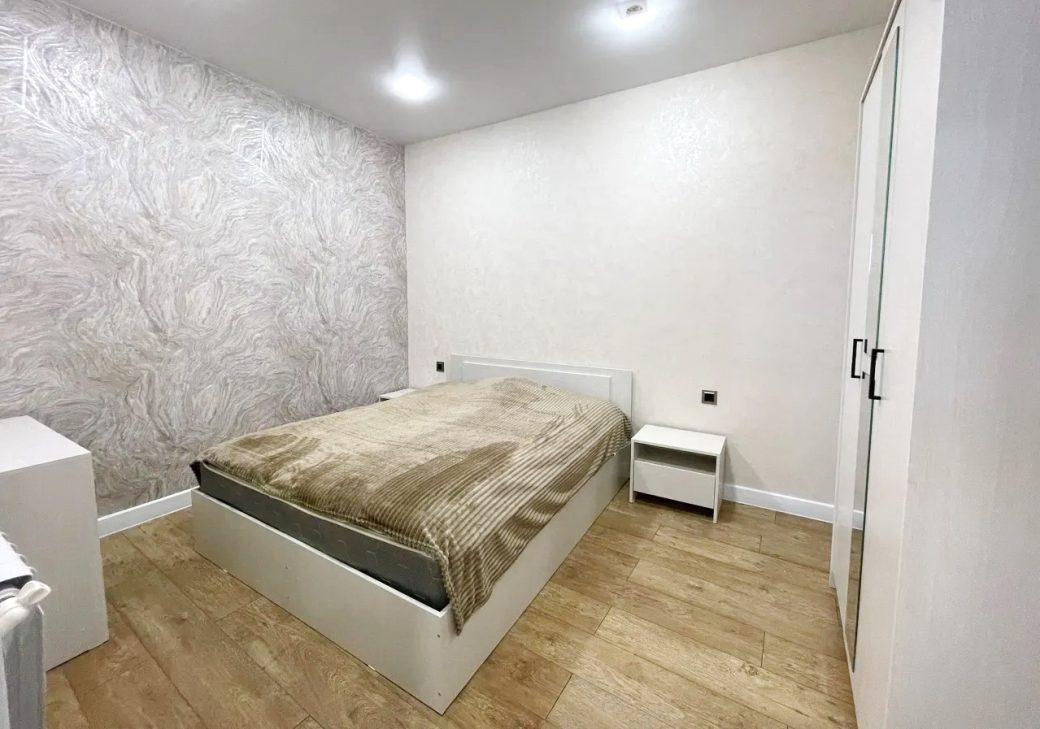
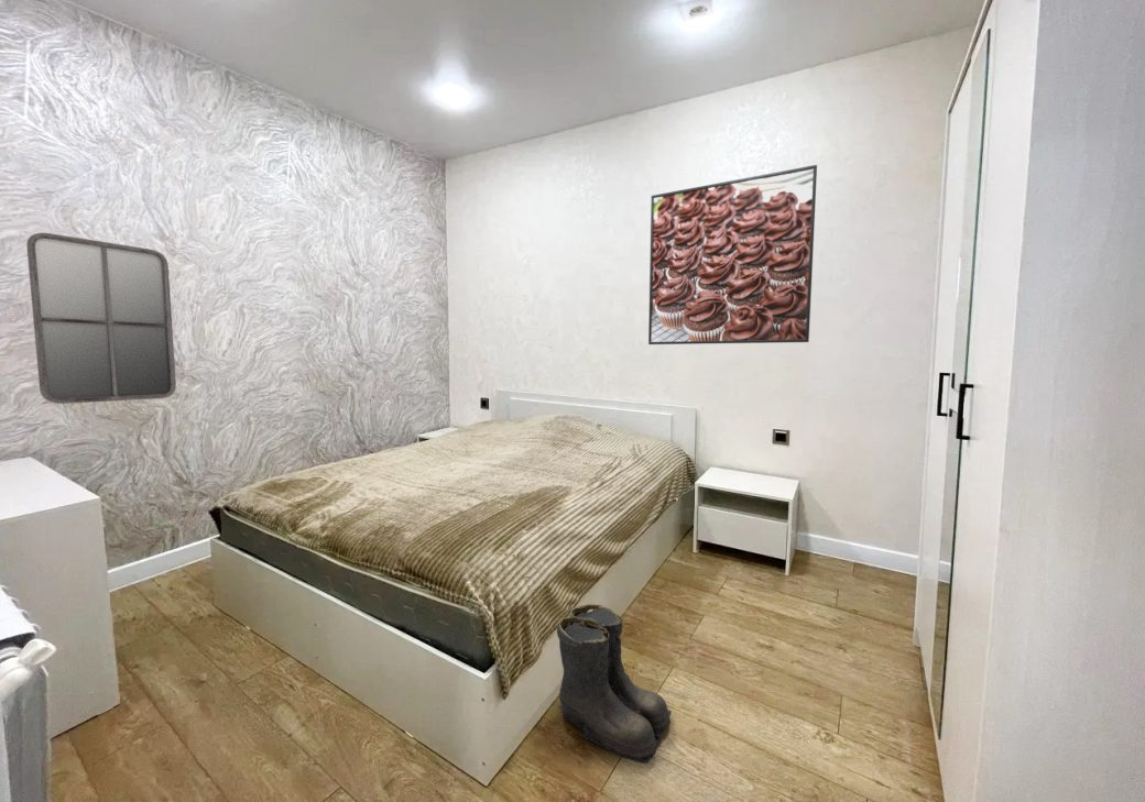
+ home mirror (108, 322)
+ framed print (724, 263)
+ boots (612, 673)
